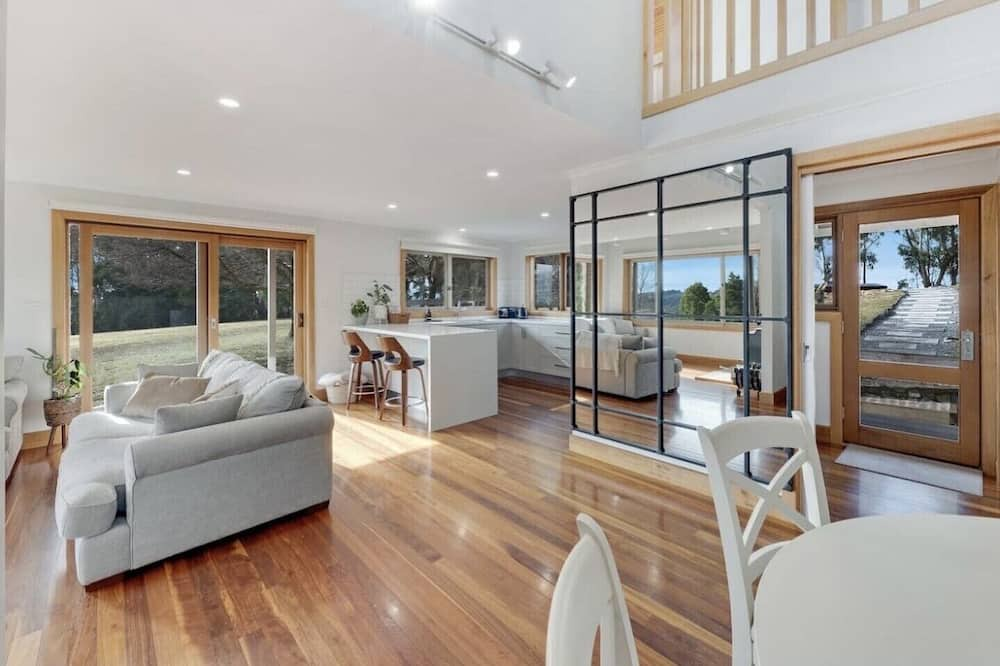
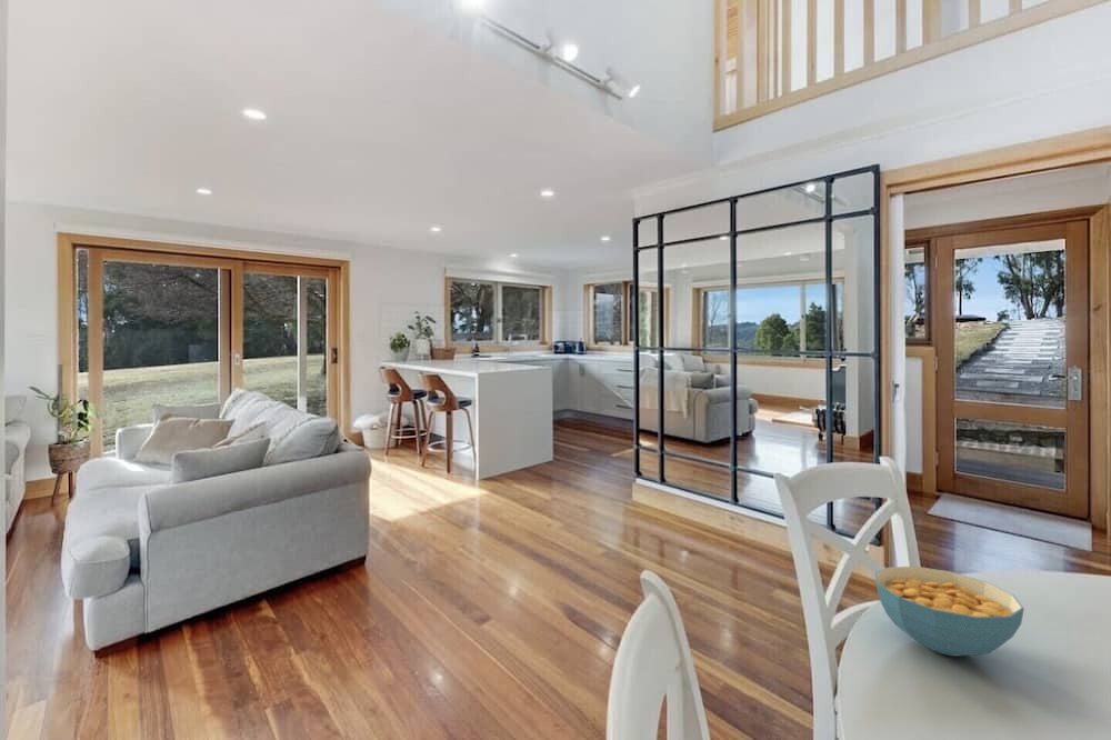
+ cereal bowl (943, 617)
